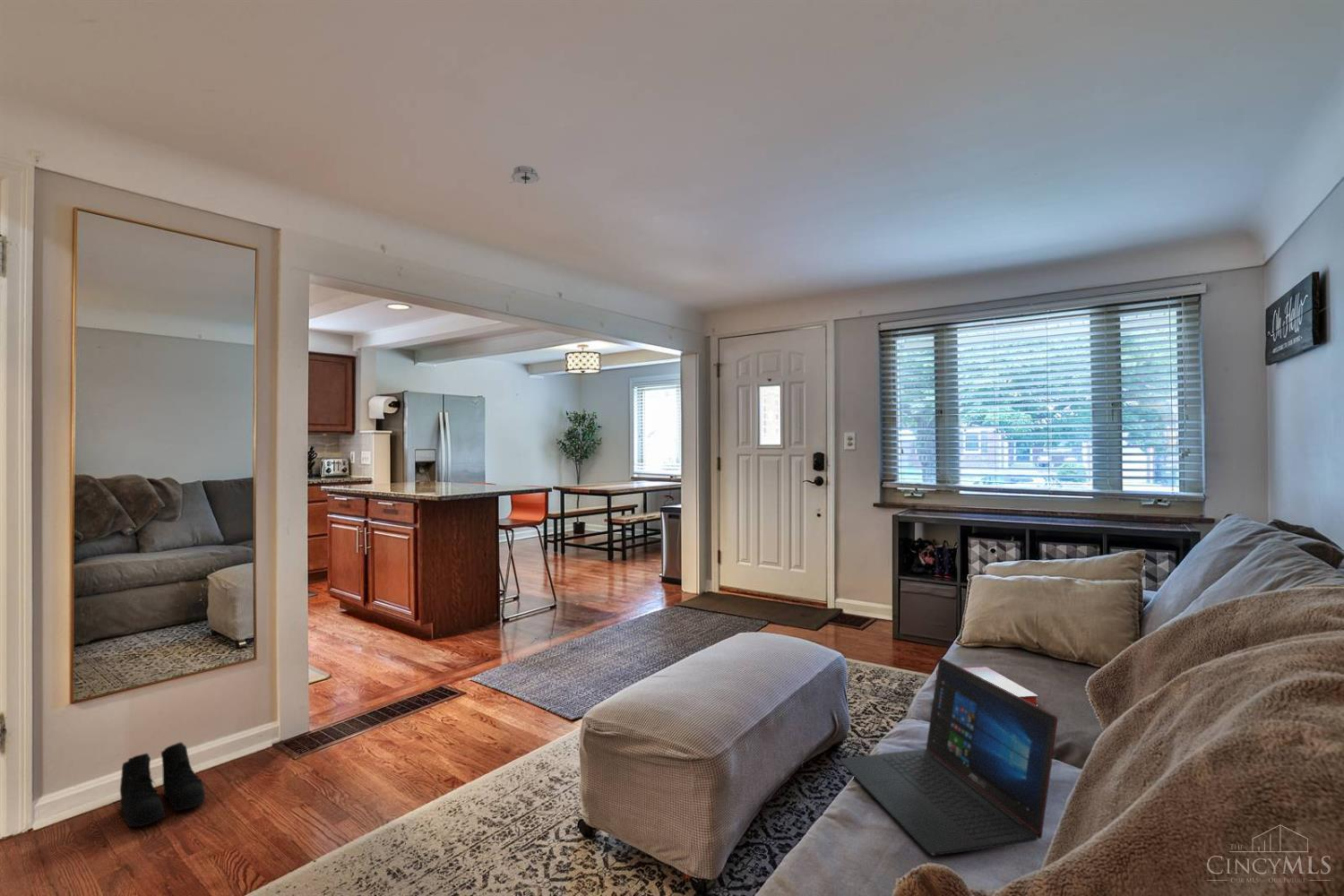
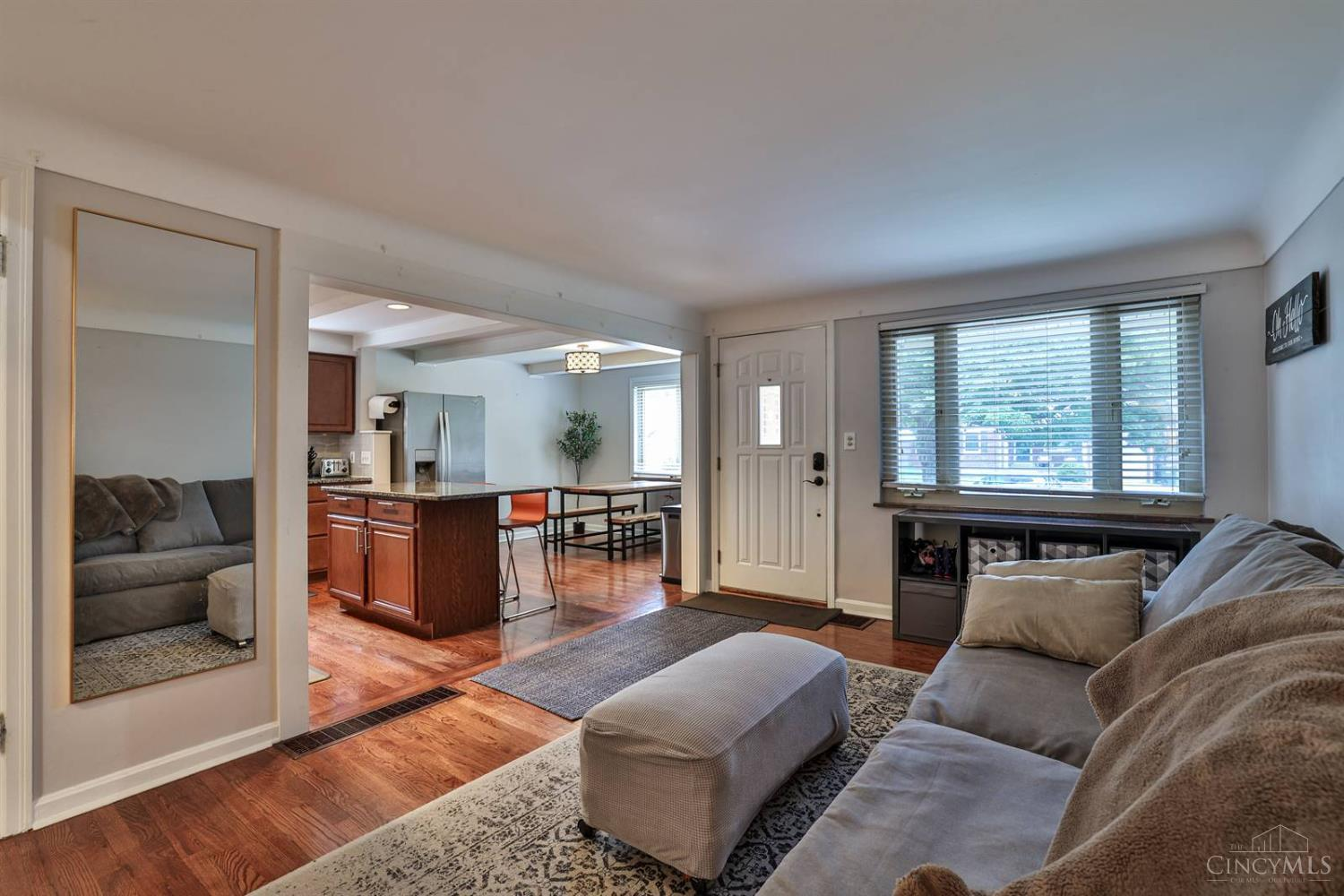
- smoke detector (524, 175)
- laptop (936, 742)
- hardback book (986, 680)
- boots (163, 779)
